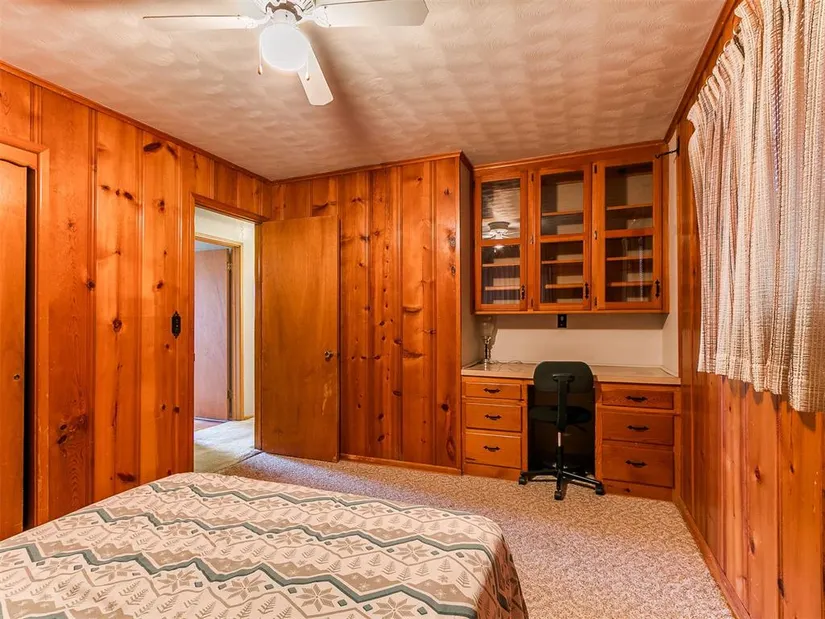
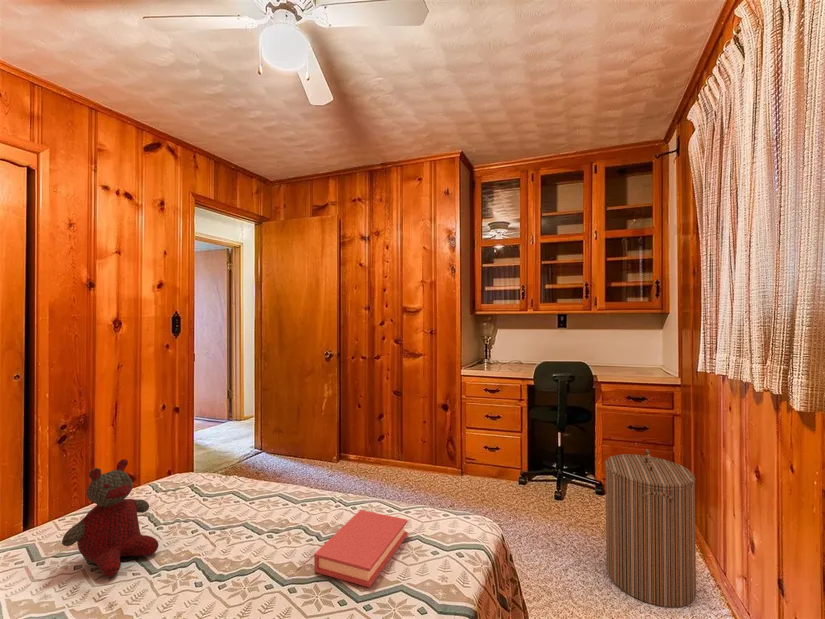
+ stuffed bear (117, 512)
+ book (364, 543)
+ laundry hamper (648, 515)
